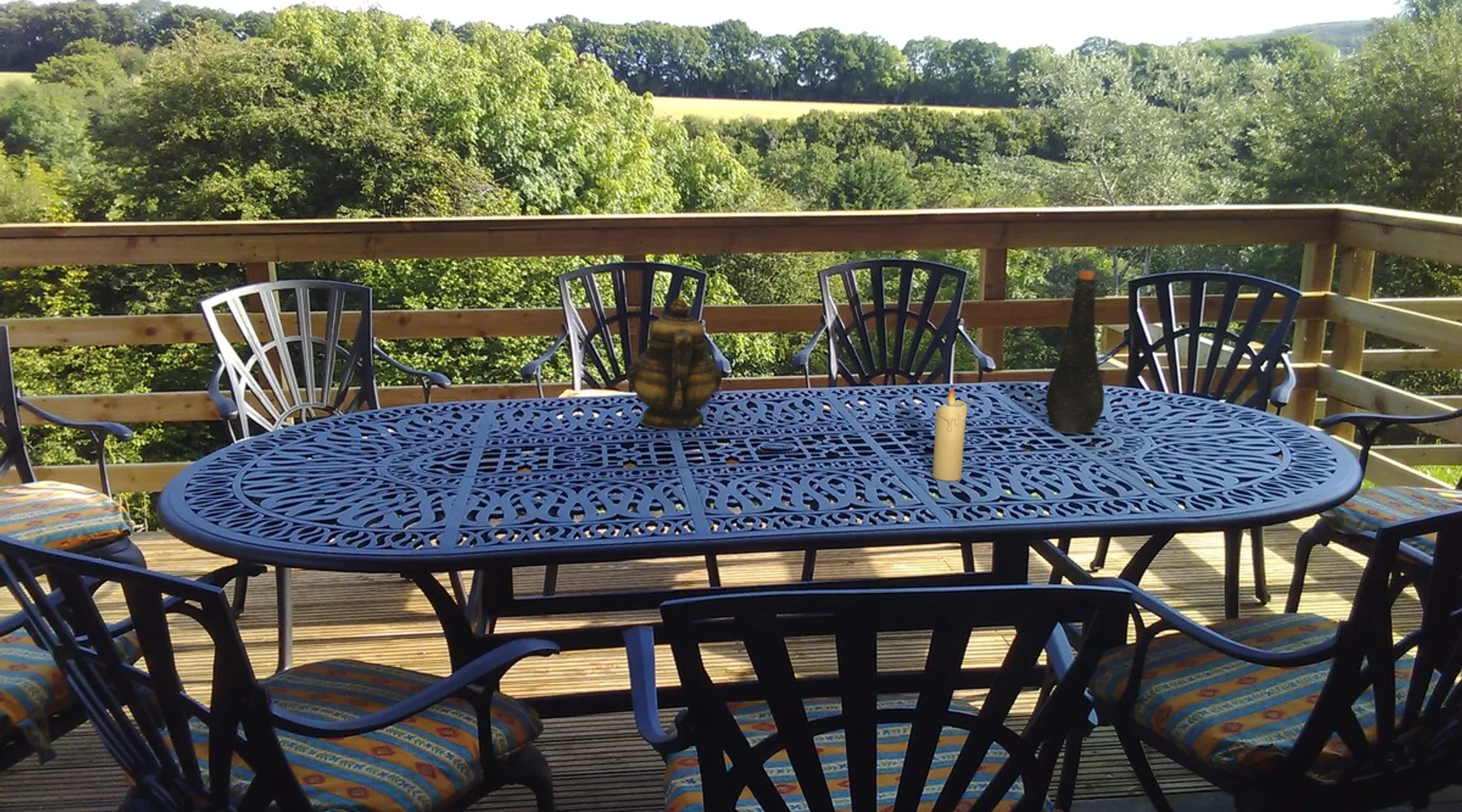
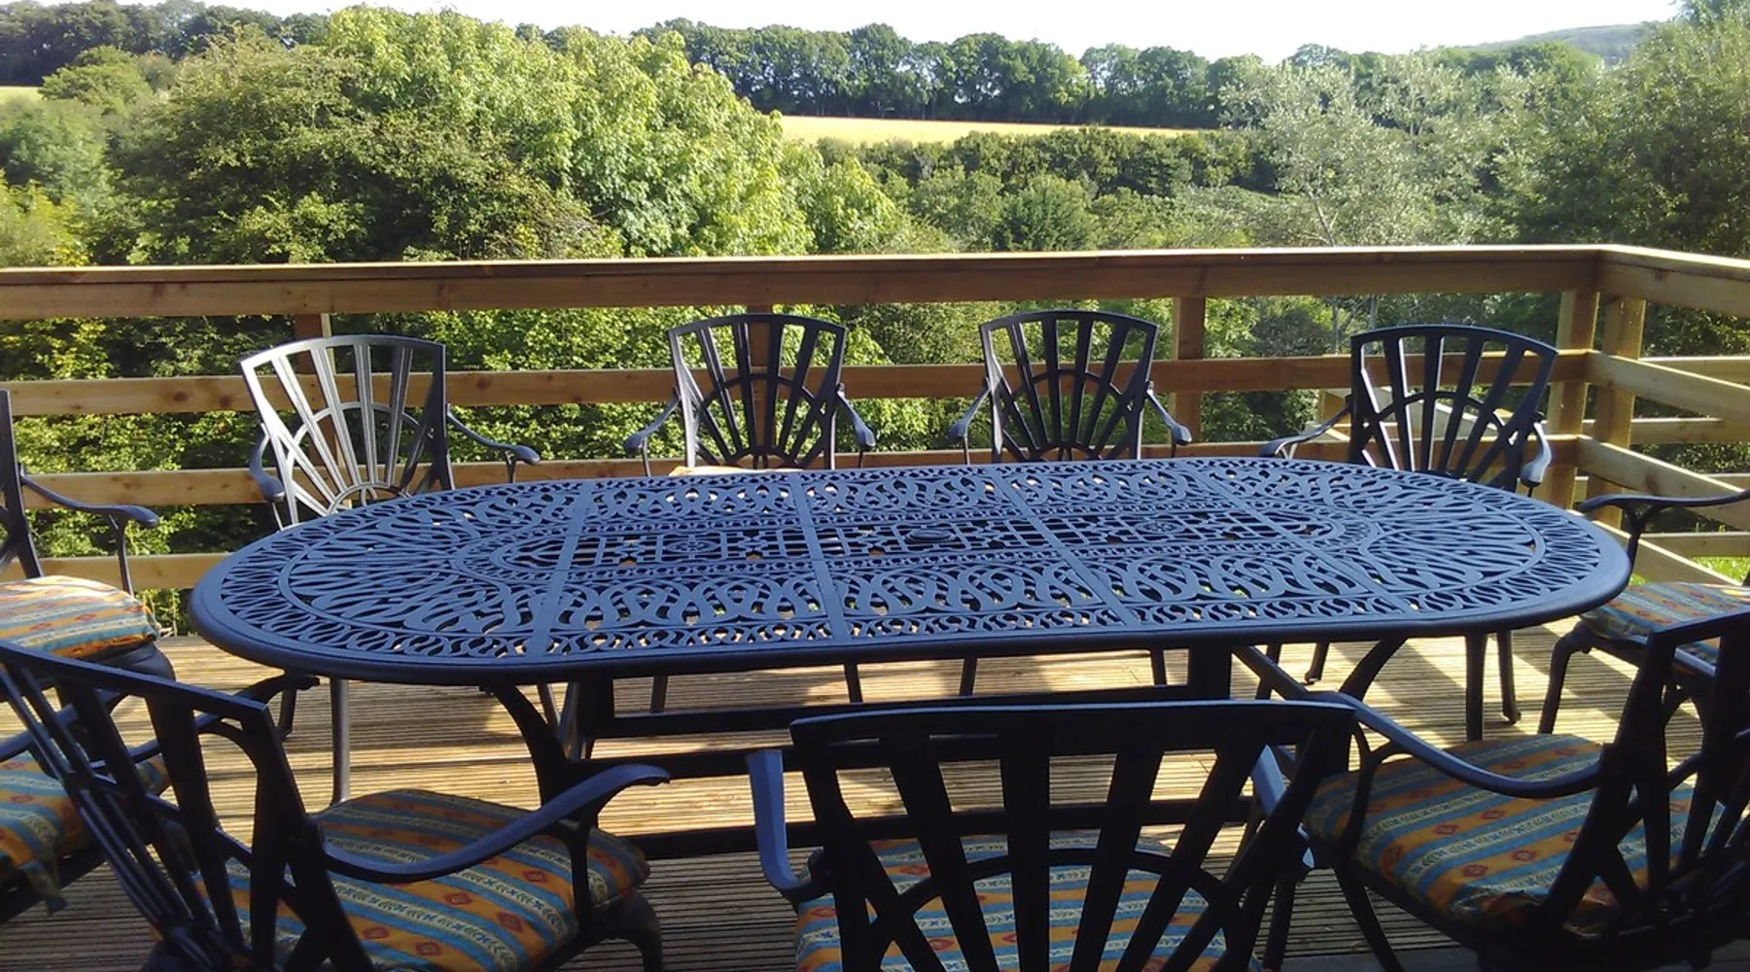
- candle (949, 432)
- teapot (675, 361)
- bottle (1079, 352)
